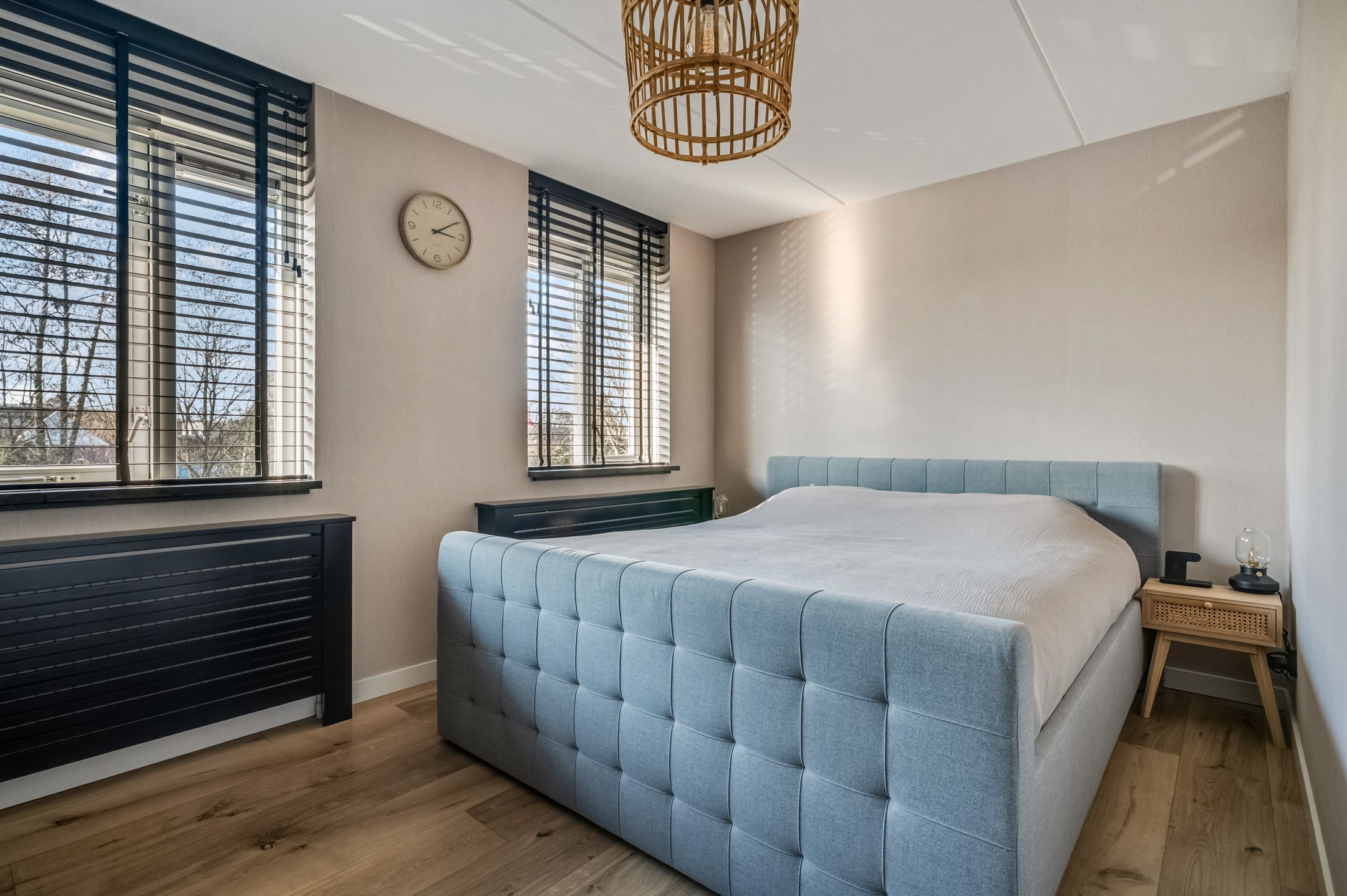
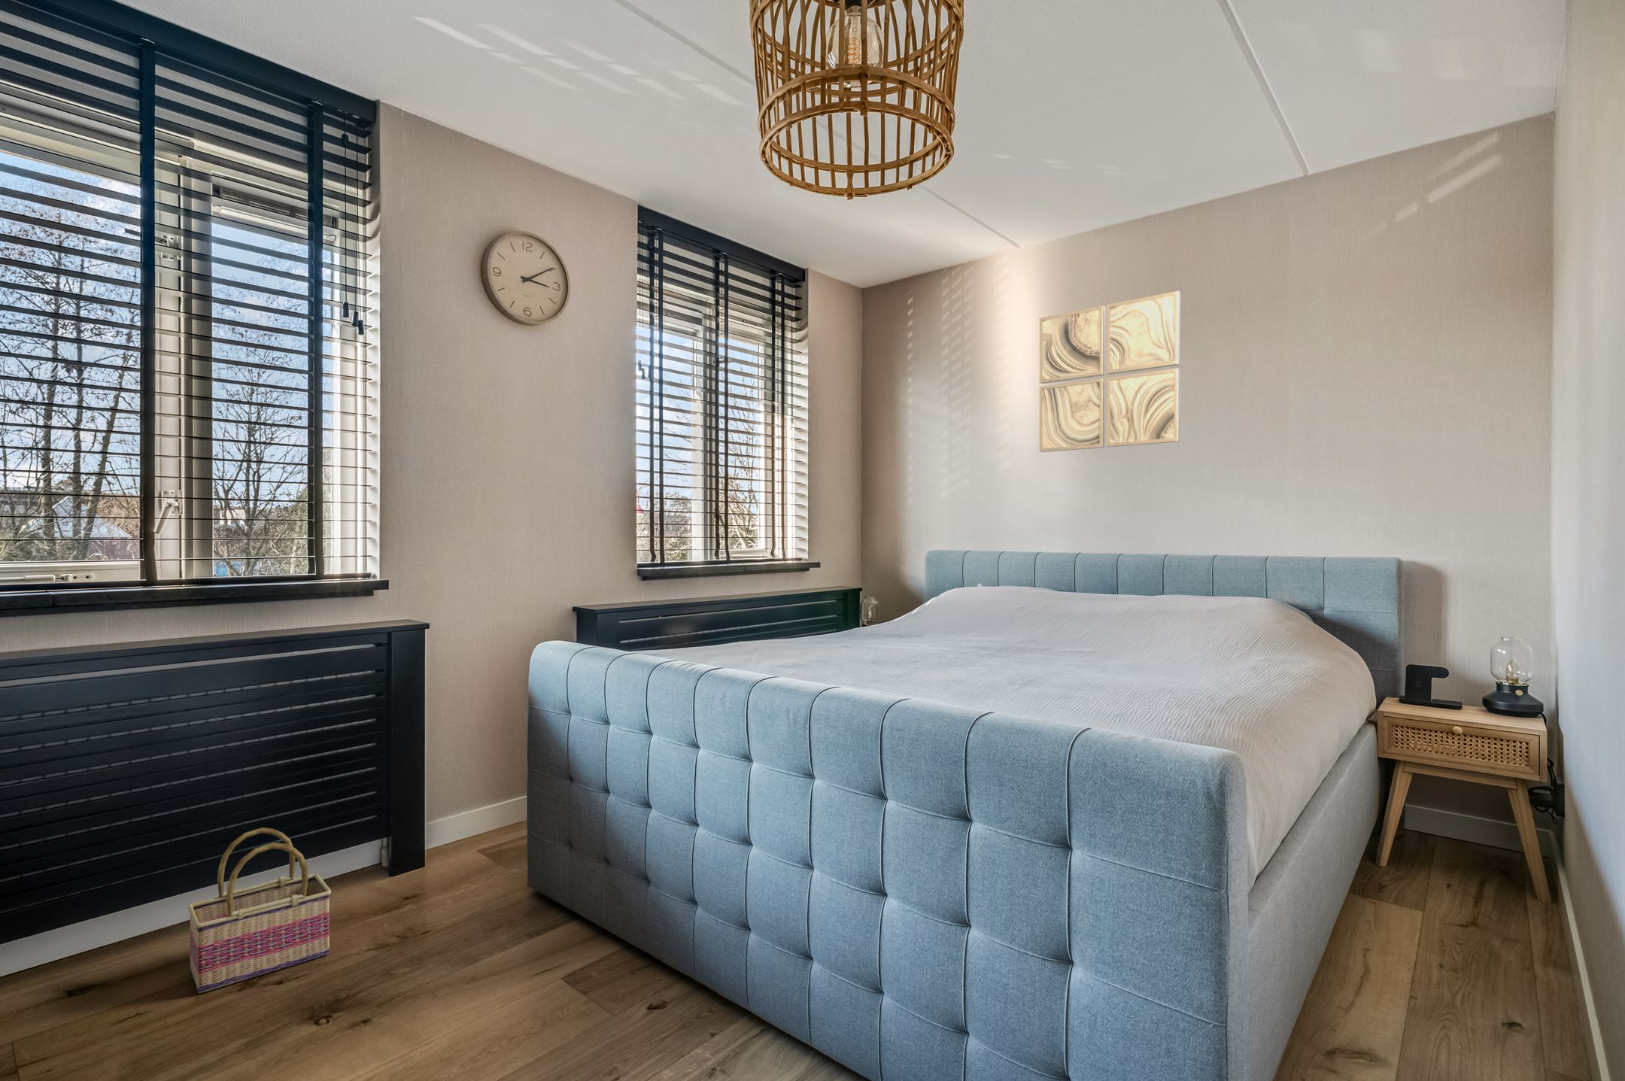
+ basket (261, 899)
+ wall art (1106, 378)
